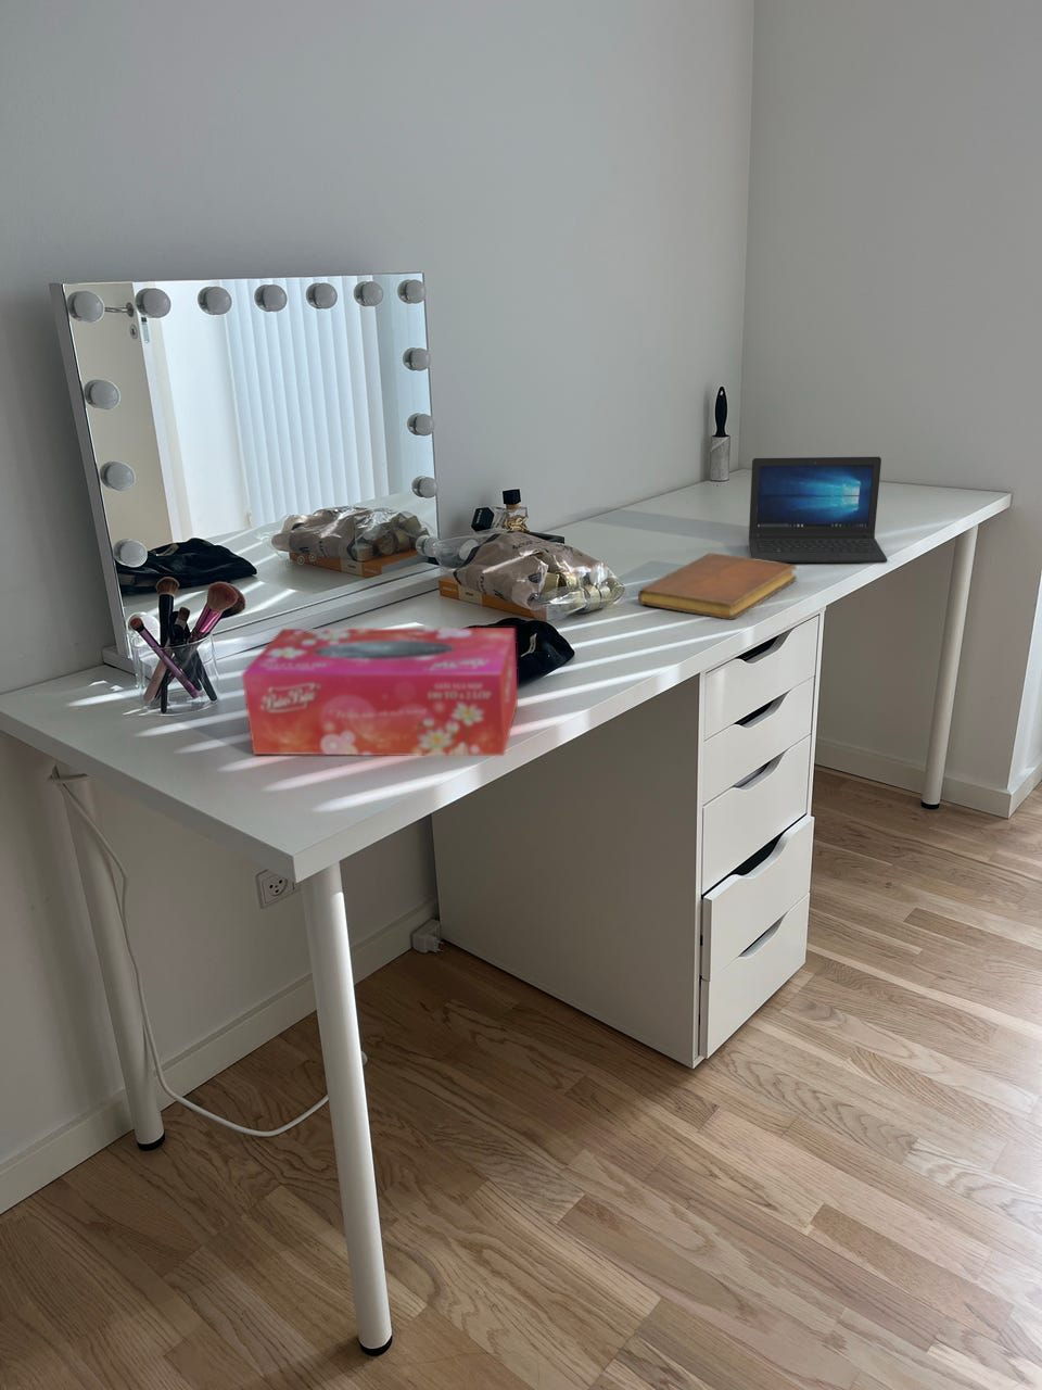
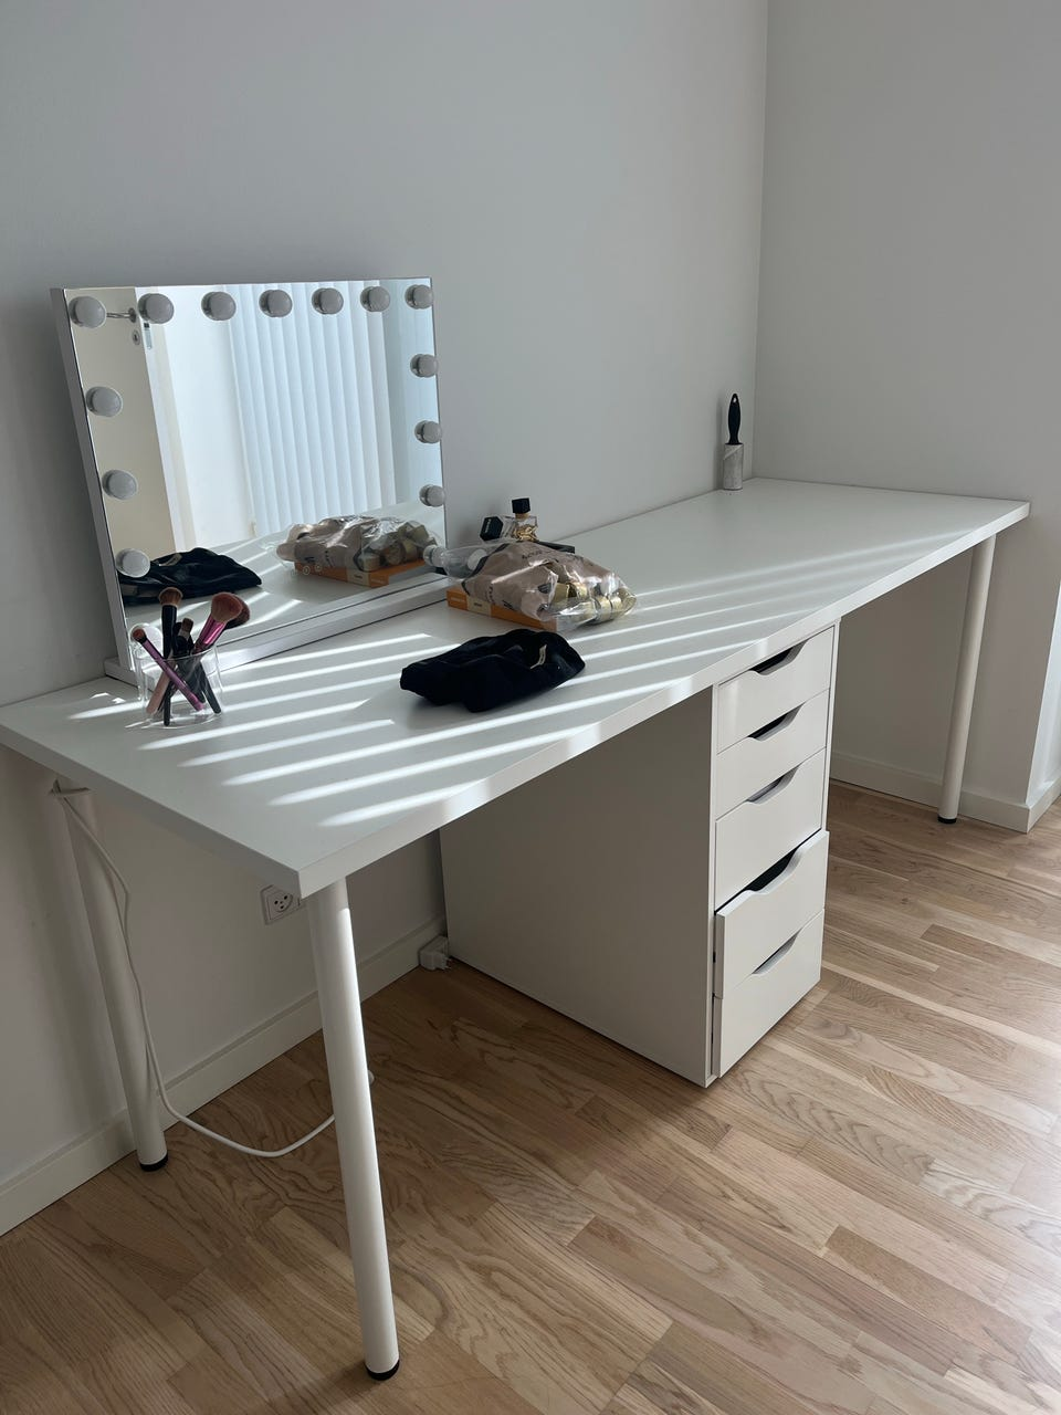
- tissue box (387, 688)
- laptop (818, 508)
- notebook (718, 583)
